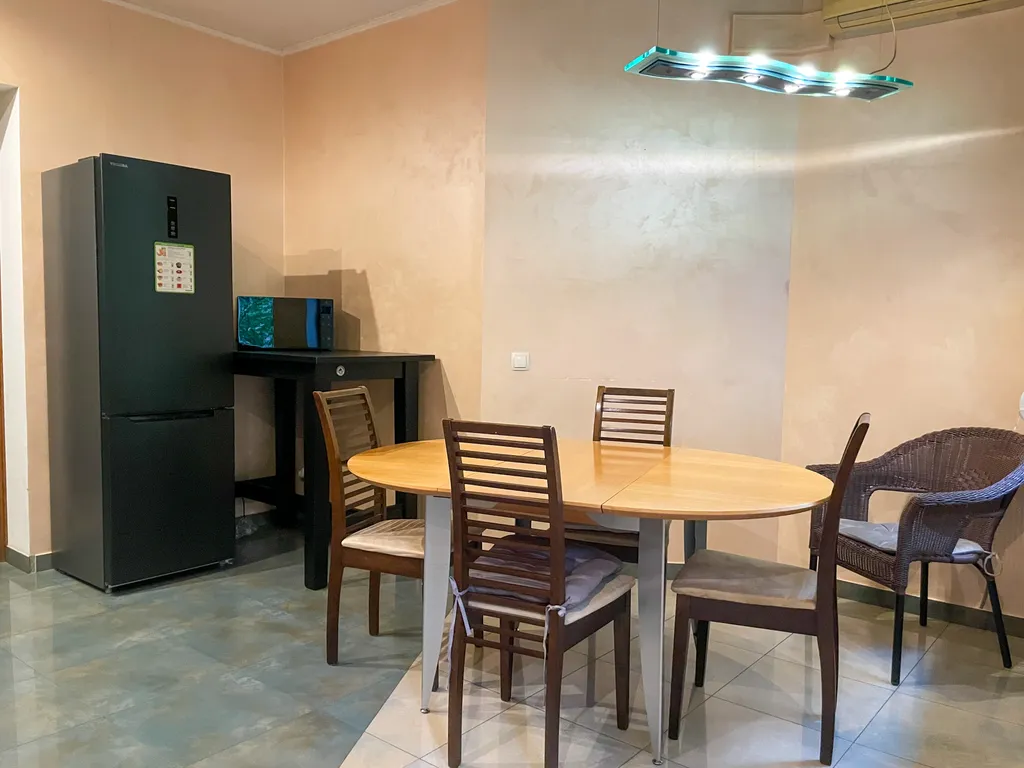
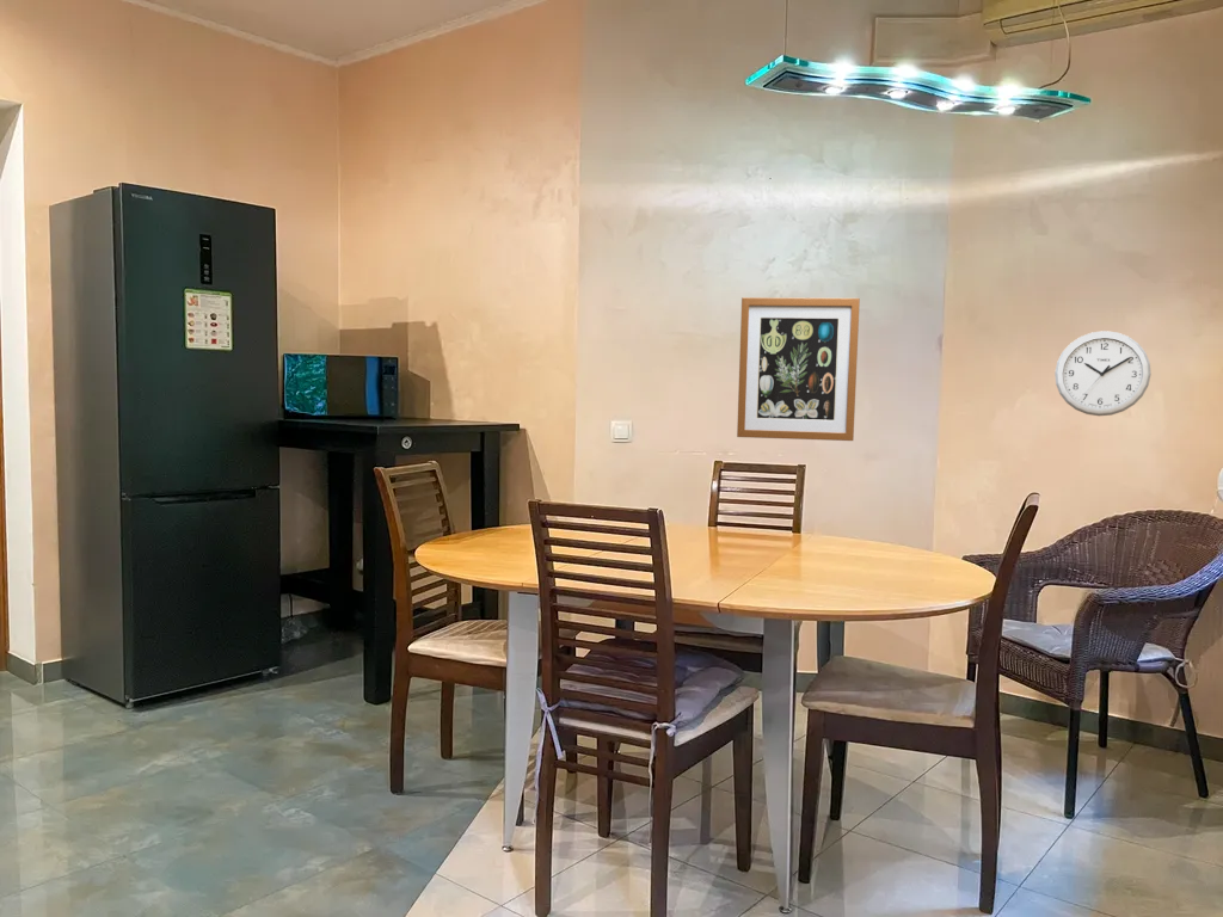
+ wall art (797, 368)
+ wall clock (1101, 373)
